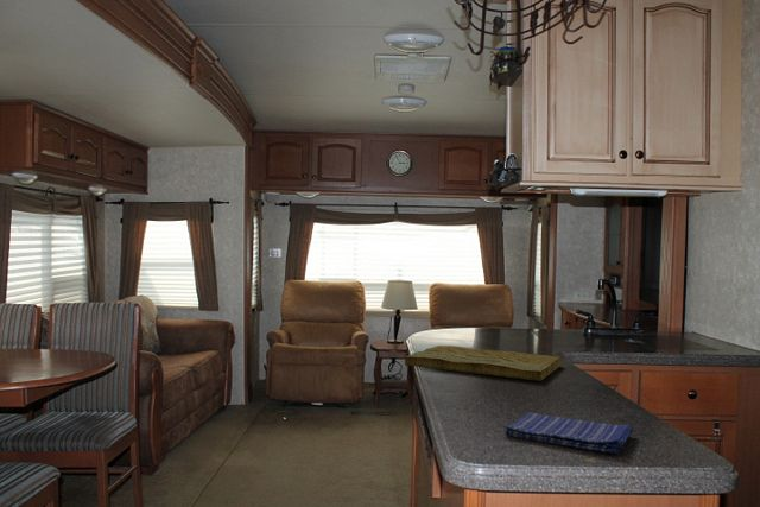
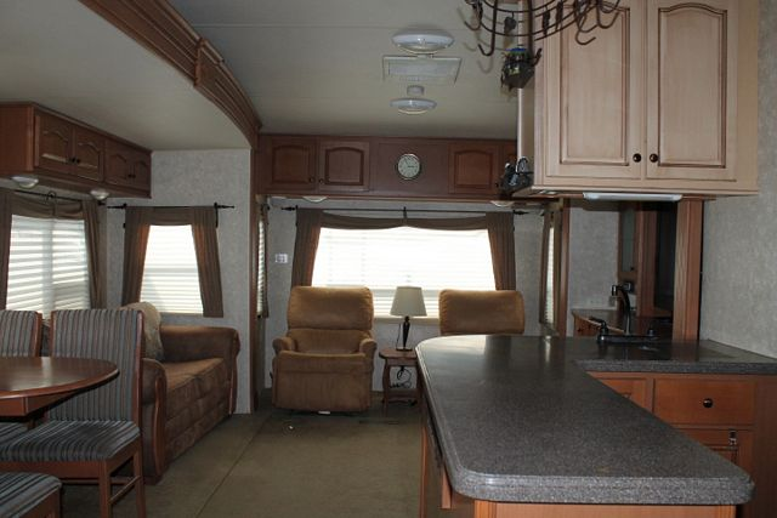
- dish towel (569, 429)
- cutting board (483, 359)
